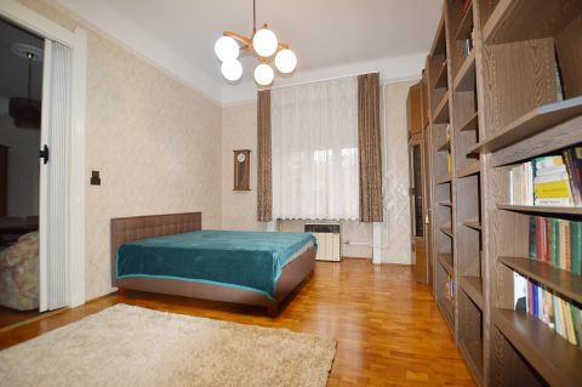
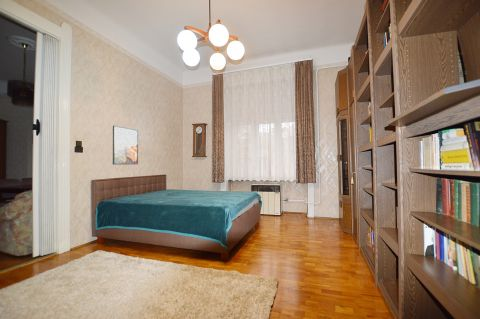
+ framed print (126, 146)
